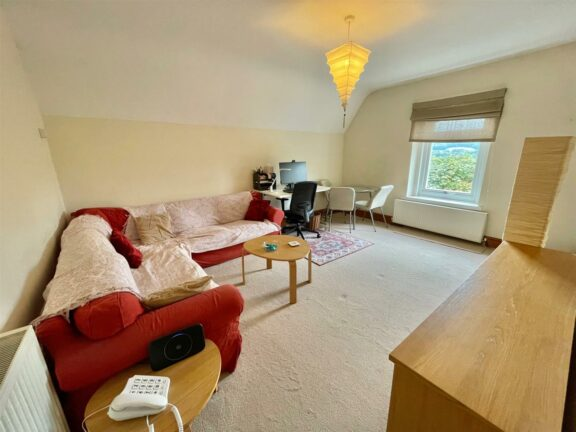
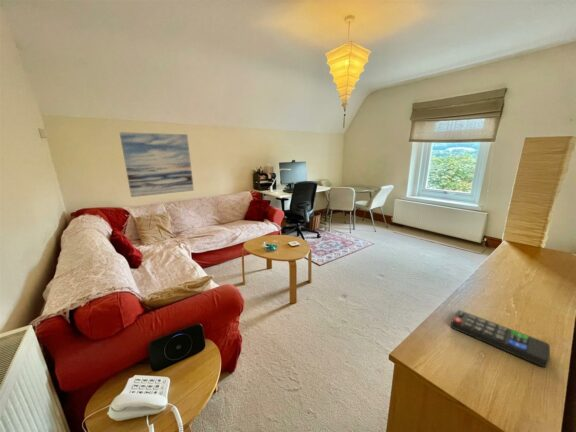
+ remote control (496, 334)
+ wall art (160, 164)
